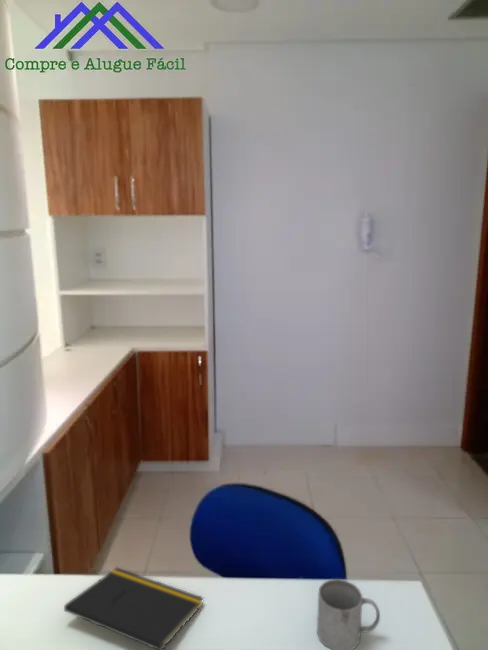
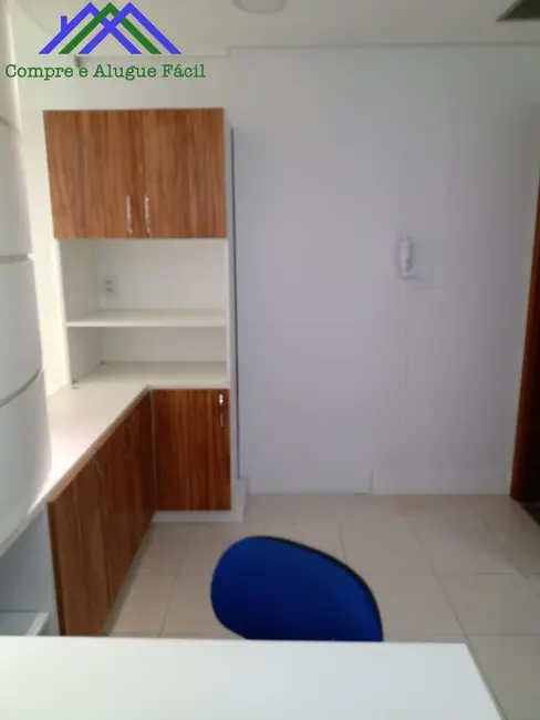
- notepad (135, 604)
- mug (348, 614)
